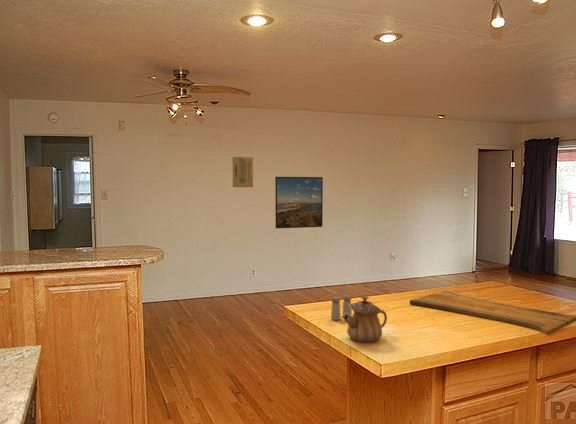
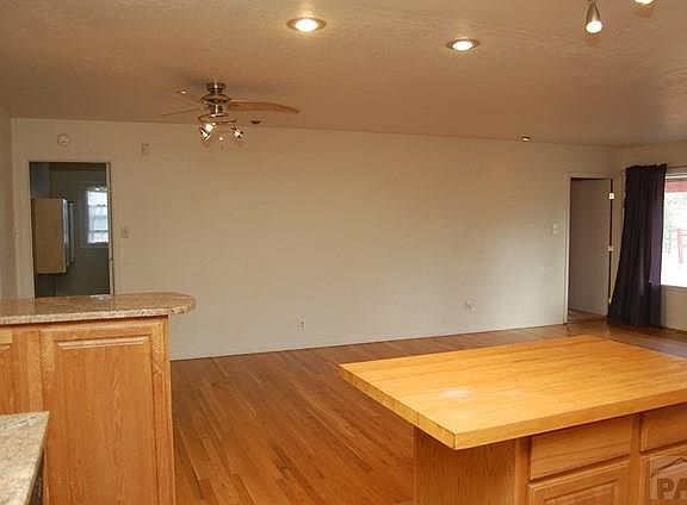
- salt and pepper shaker (343, 306)
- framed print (299, 202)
- cutting board (488, 309)
- wall art (242, 172)
- teapot (366, 316)
